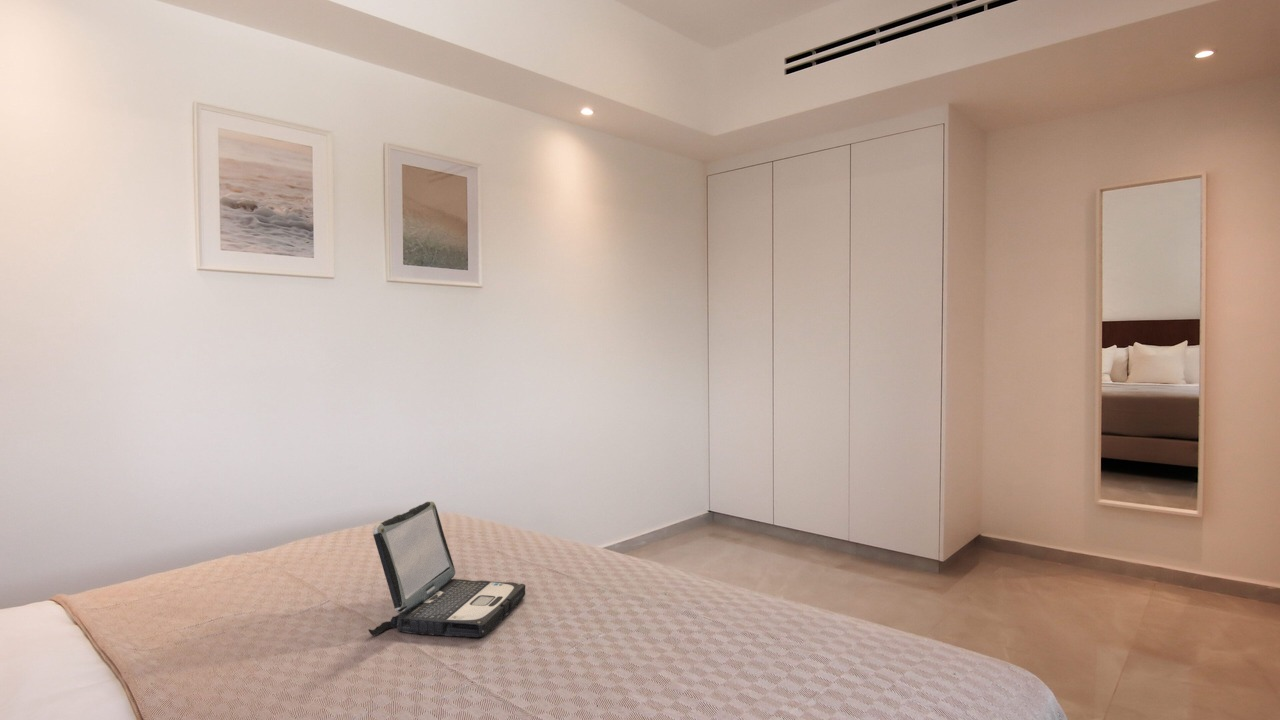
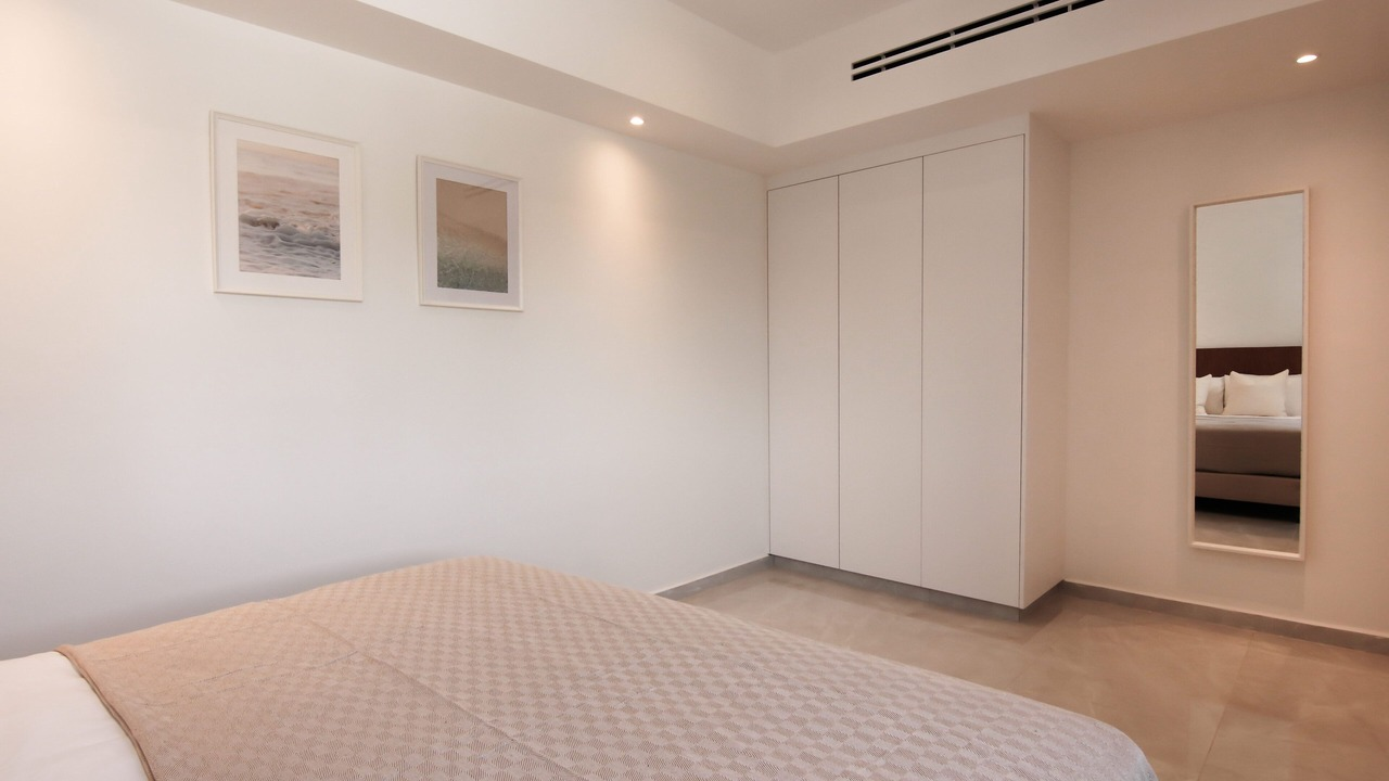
- laptop (449, 563)
